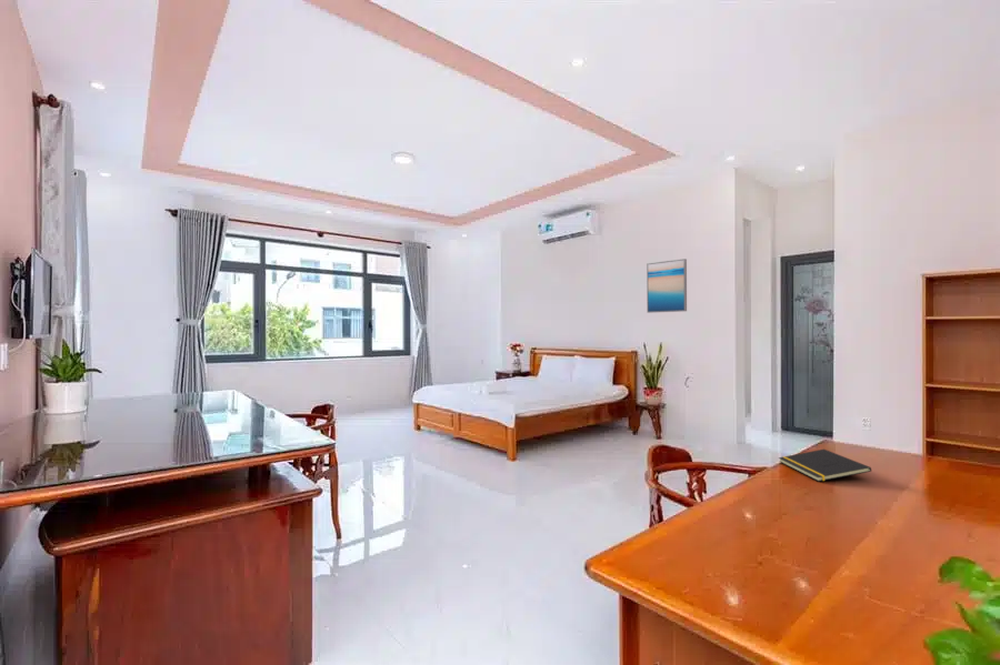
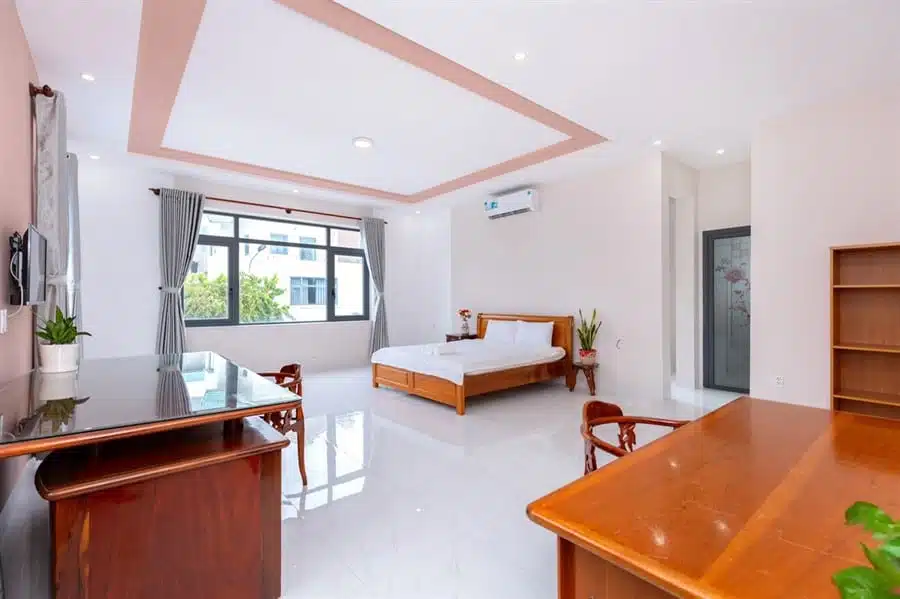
- notepad (821, 464)
- wall art (666, 286)
